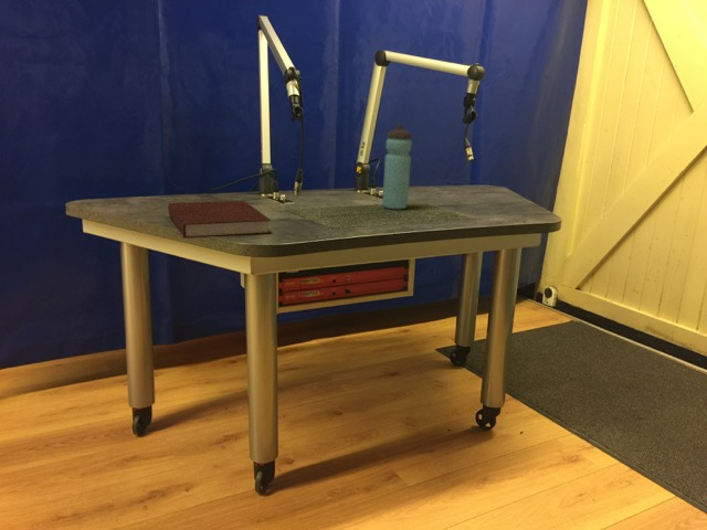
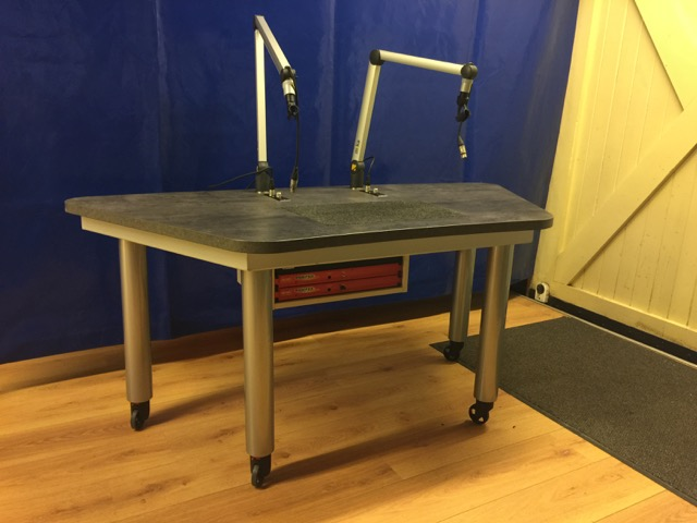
- notebook (217, 216)
- water bottle (397, 166)
